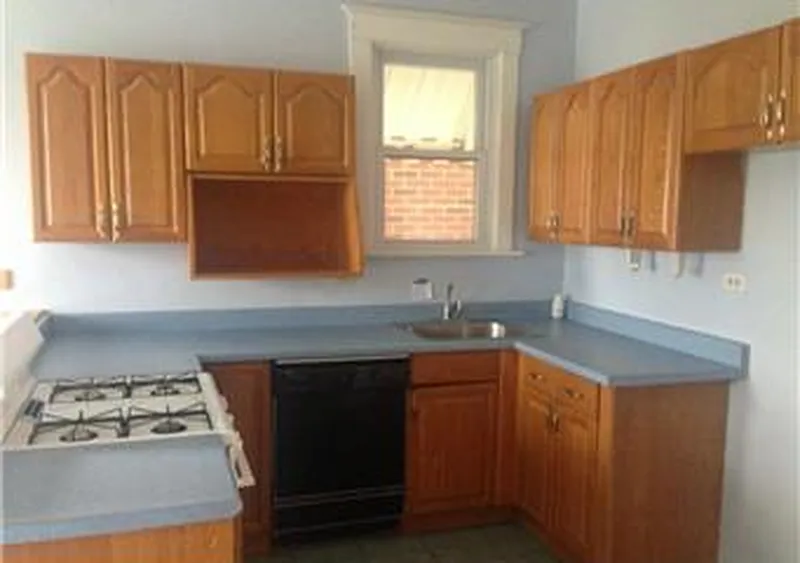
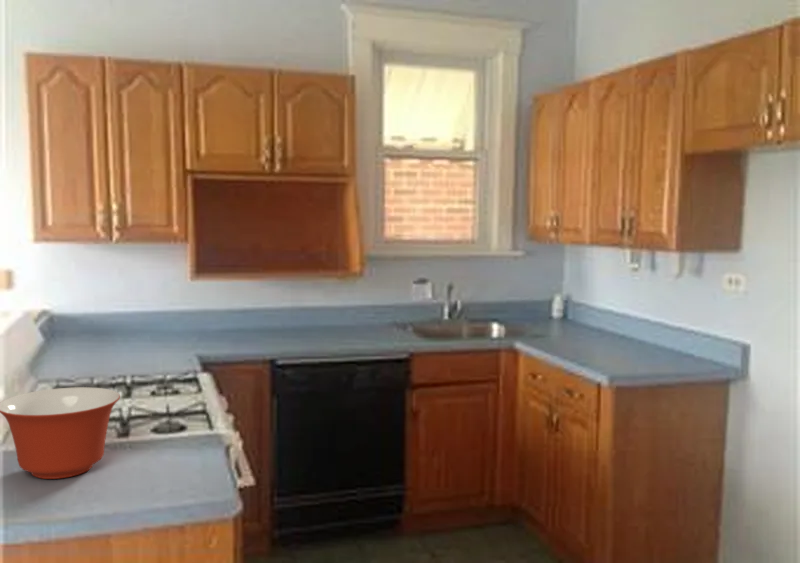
+ mixing bowl (61, 434)
